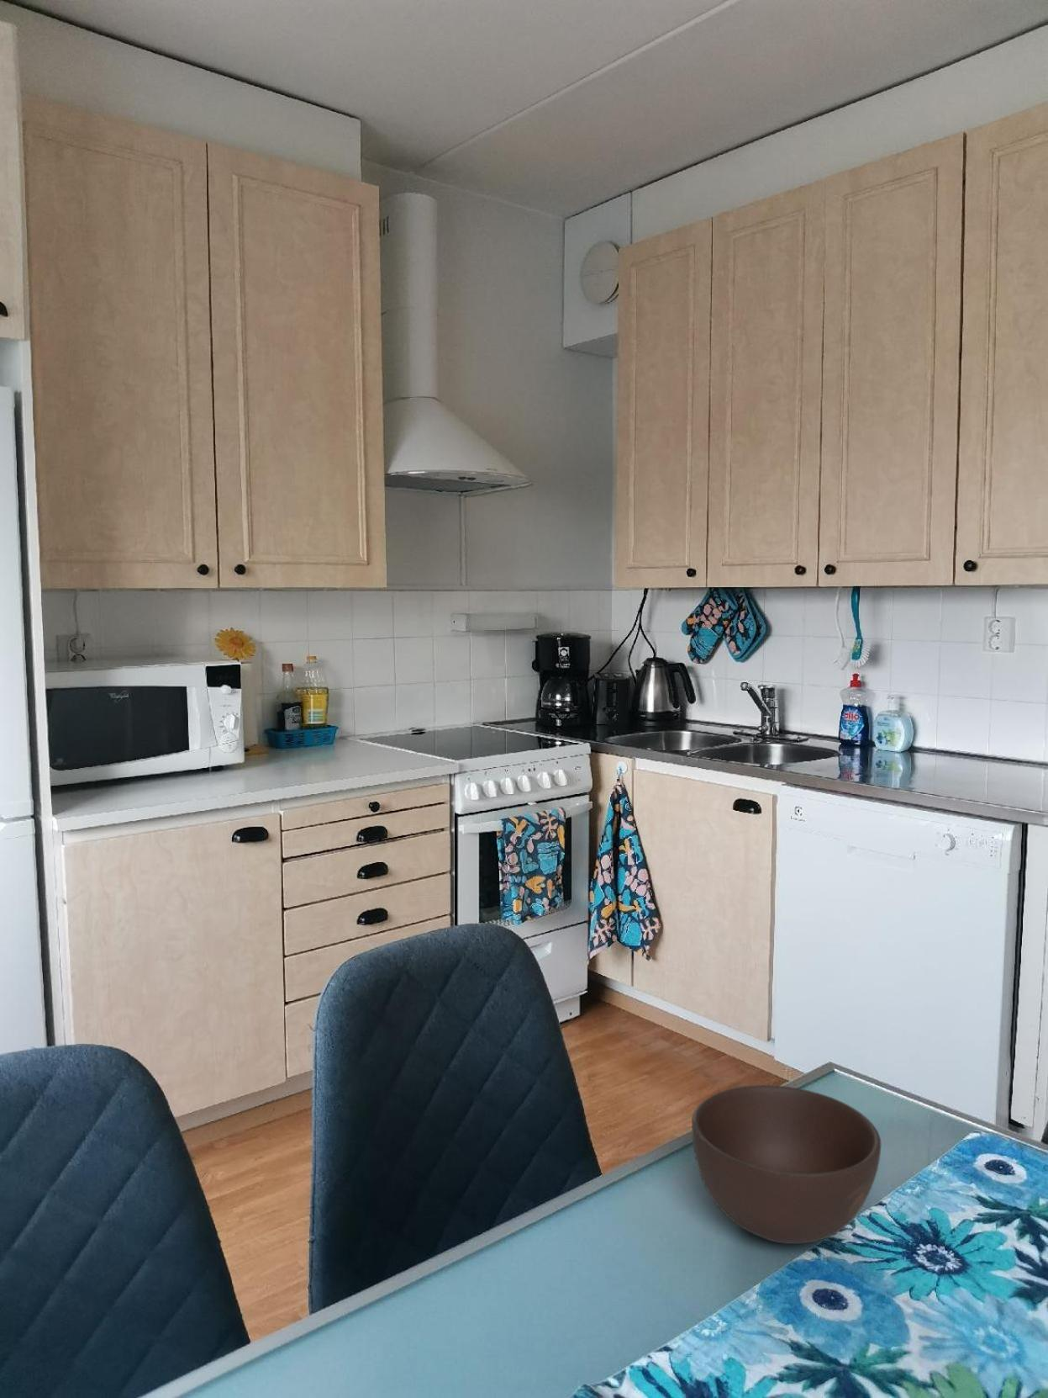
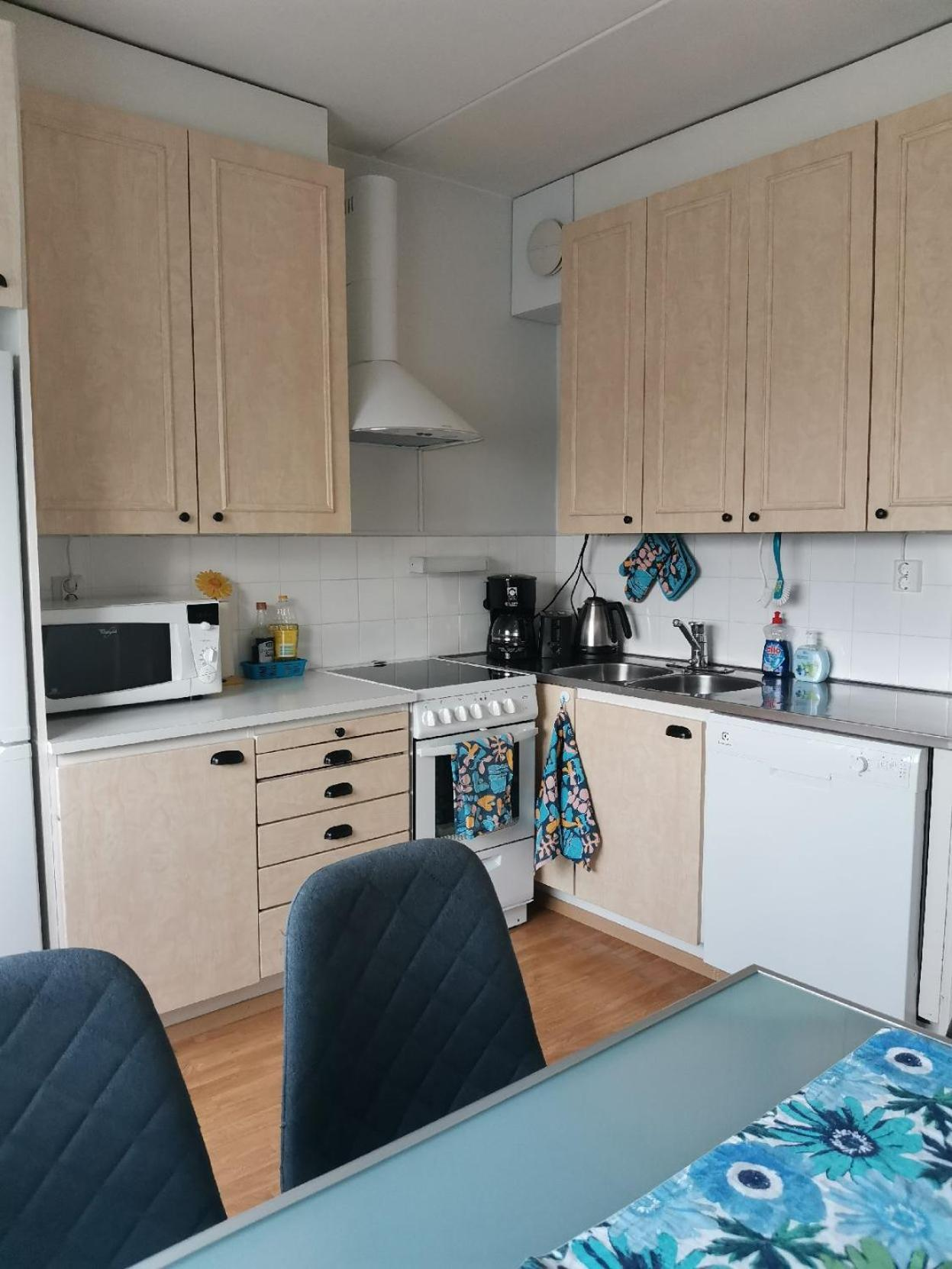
- bowl (784, 1175)
